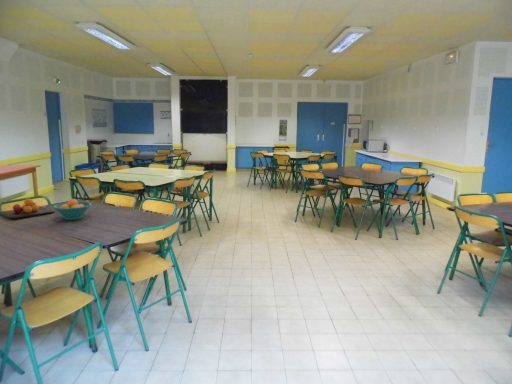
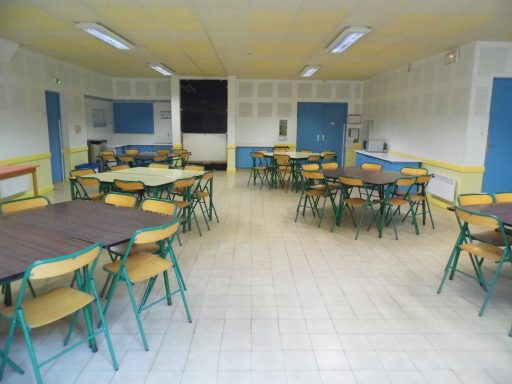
- fruit bowl (72, 208)
- chopping board (25, 205)
